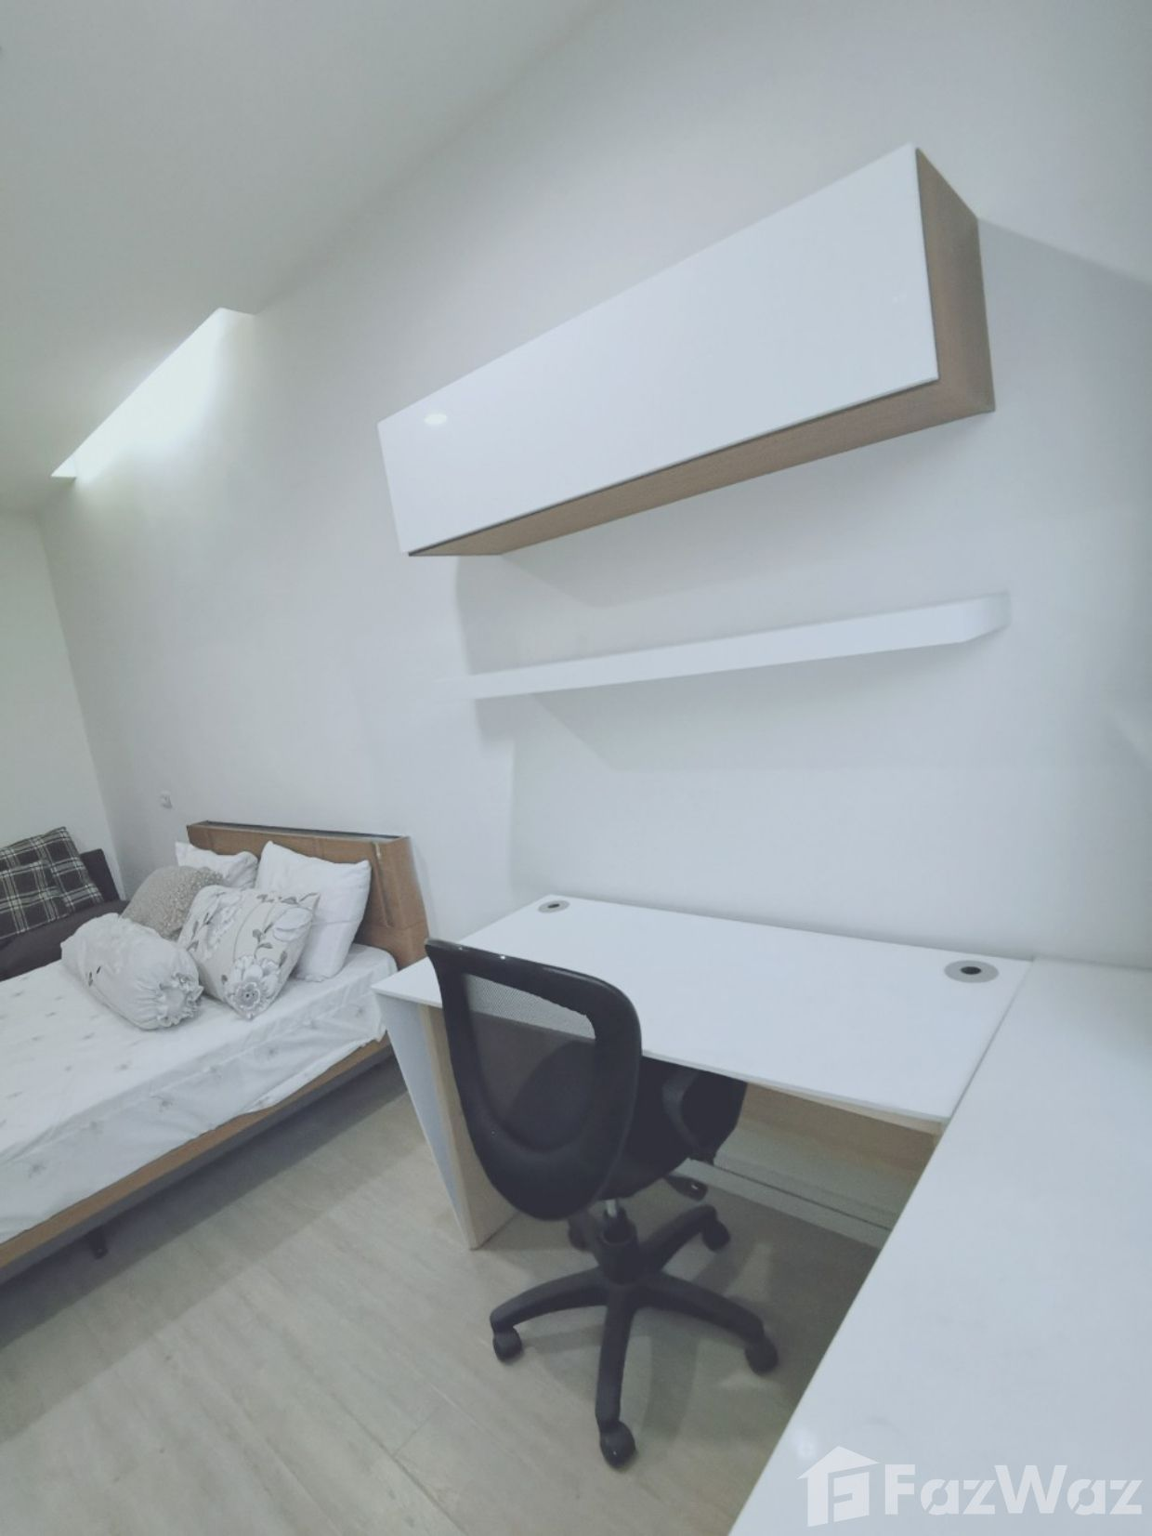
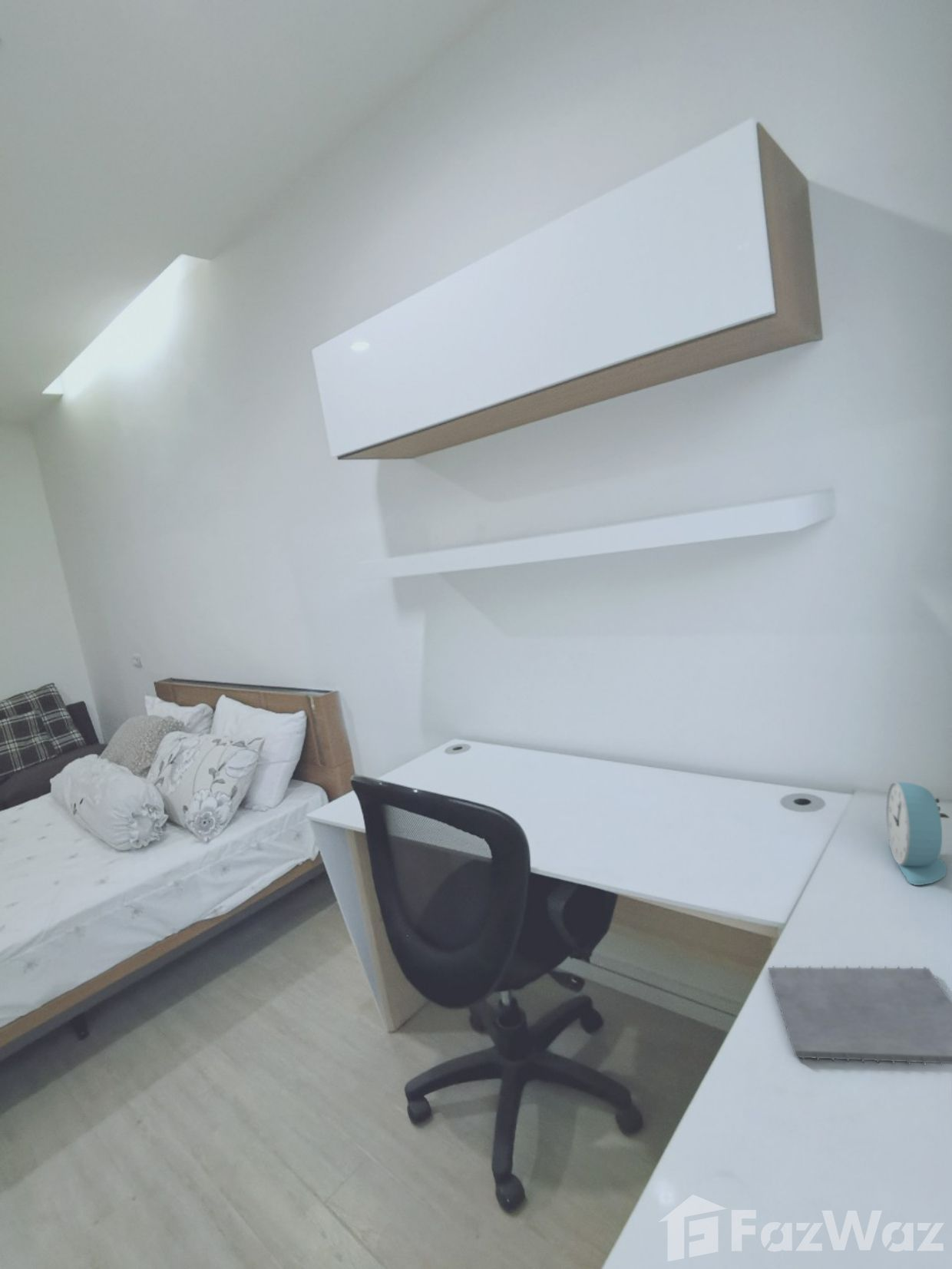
+ alarm clock (917, 824)
+ notepad (866, 1010)
